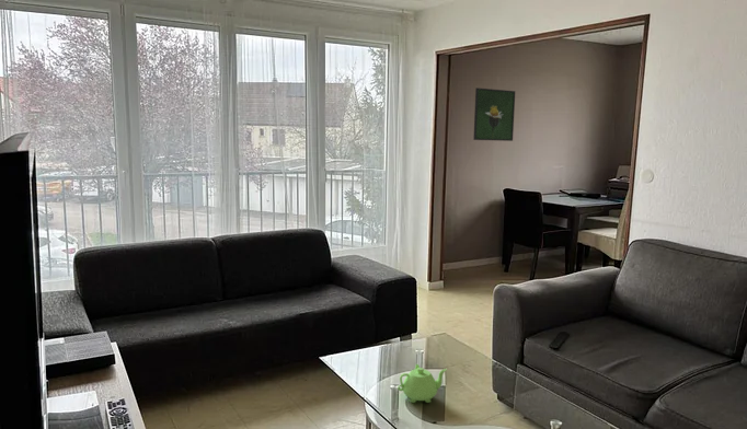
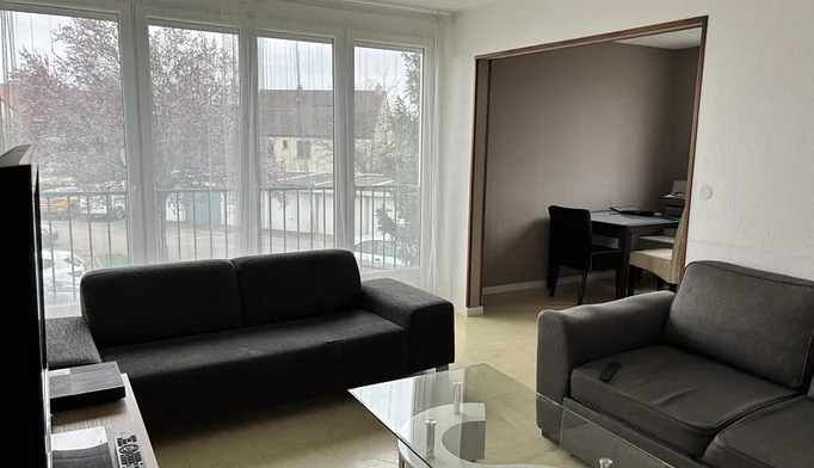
- teapot (422, 381)
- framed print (494, 115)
